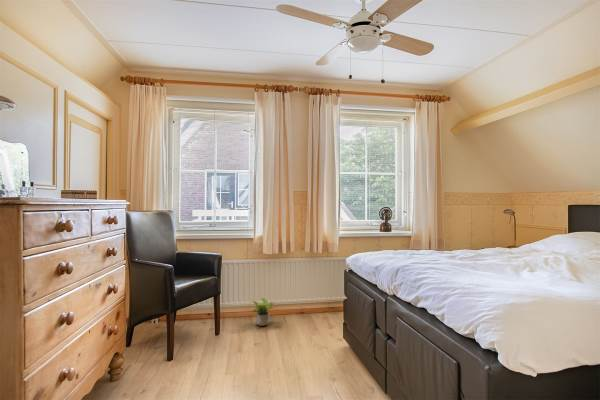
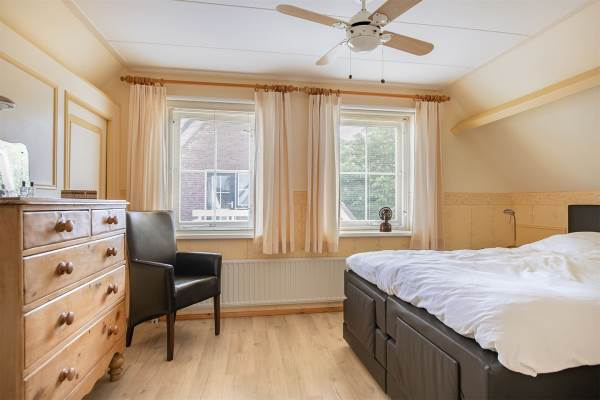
- potted plant (262, 311)
